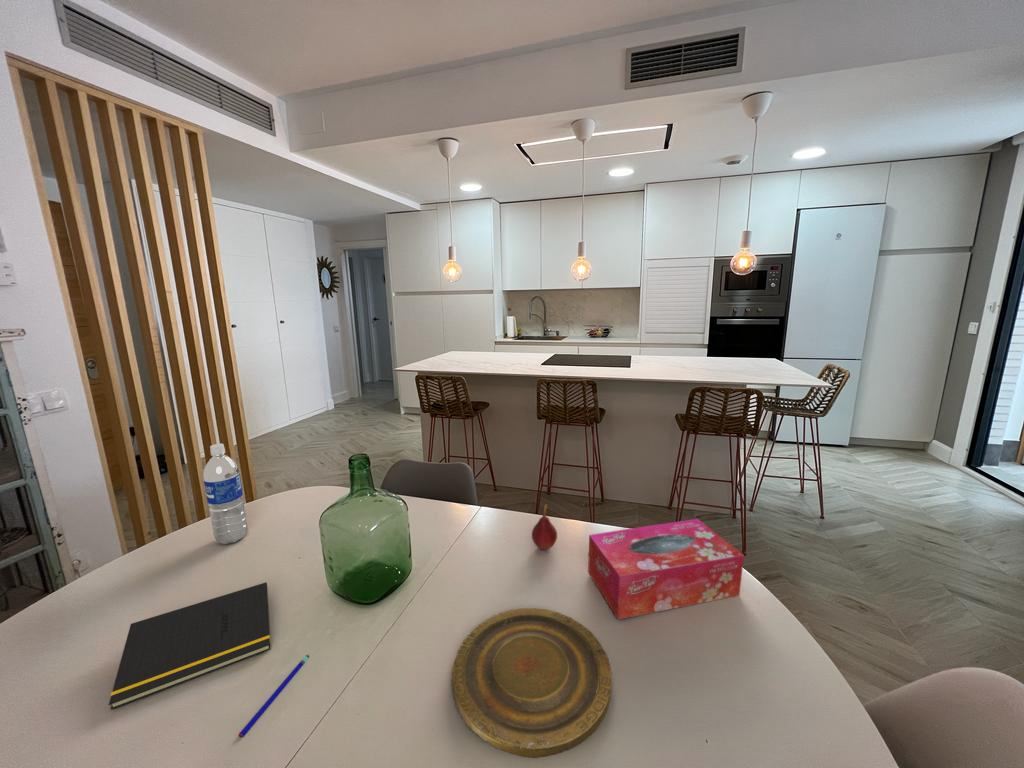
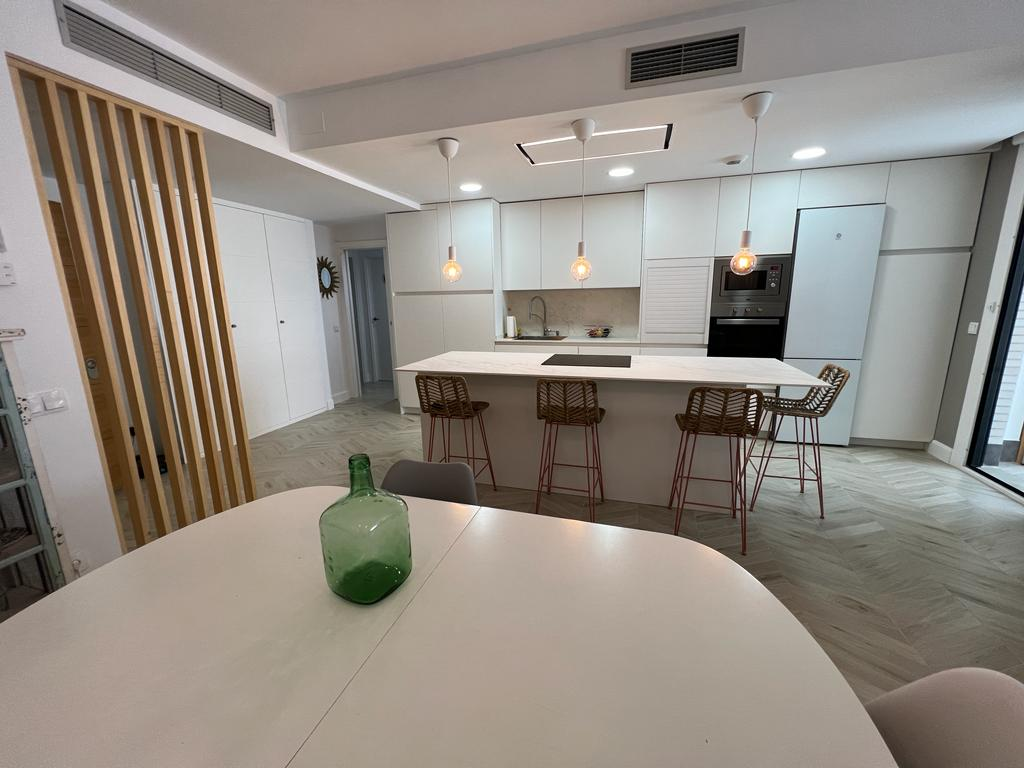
- plate (531, 669)
- notepad (200, 636)
- tissue box (661, 564)
- fruit (544, 526)
- water bottle (224, 493)
- pen (277, 692)
